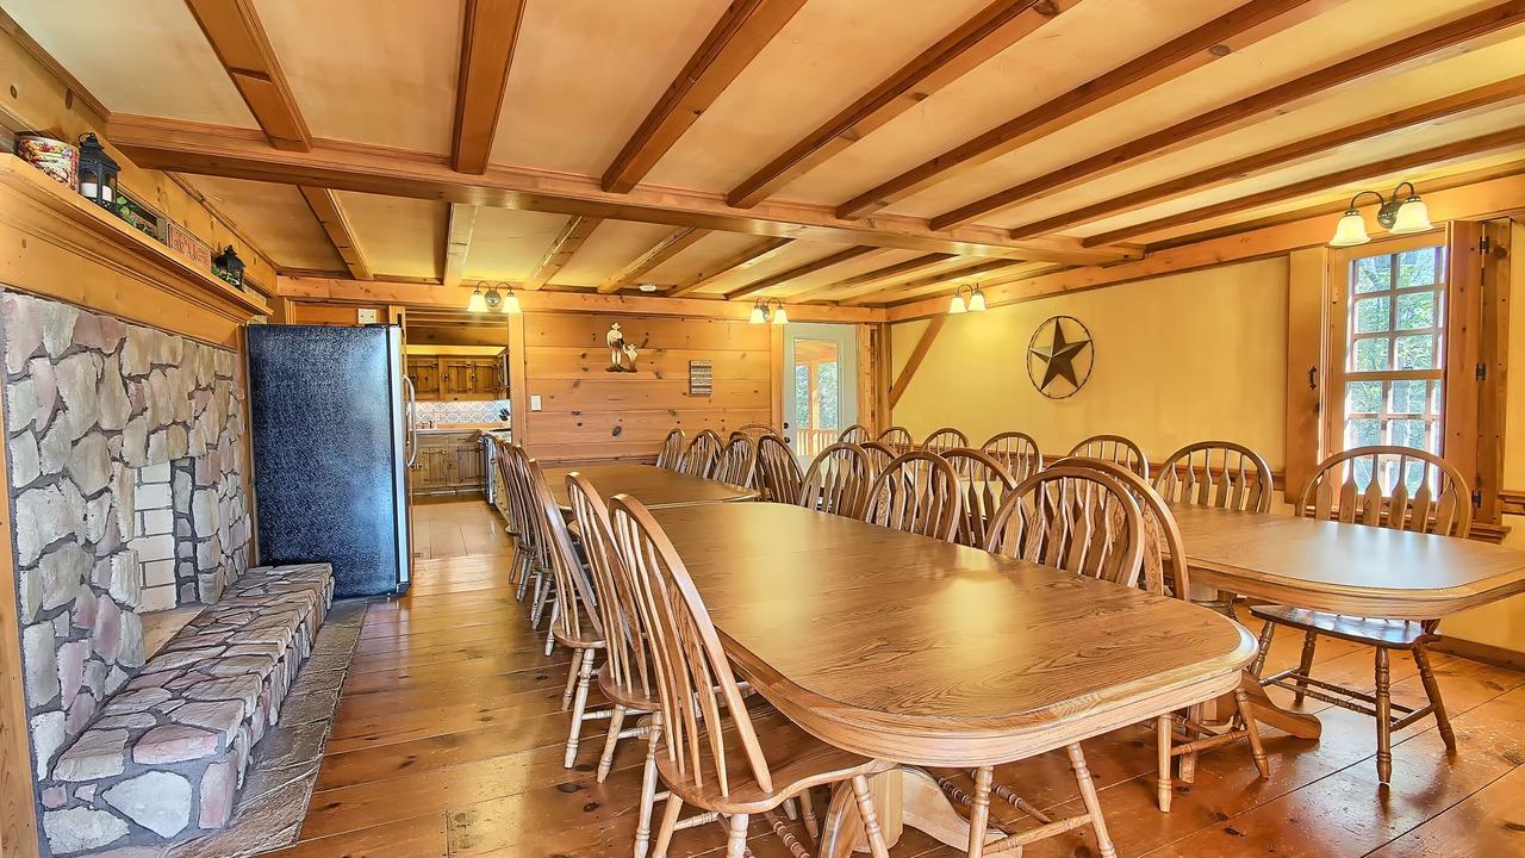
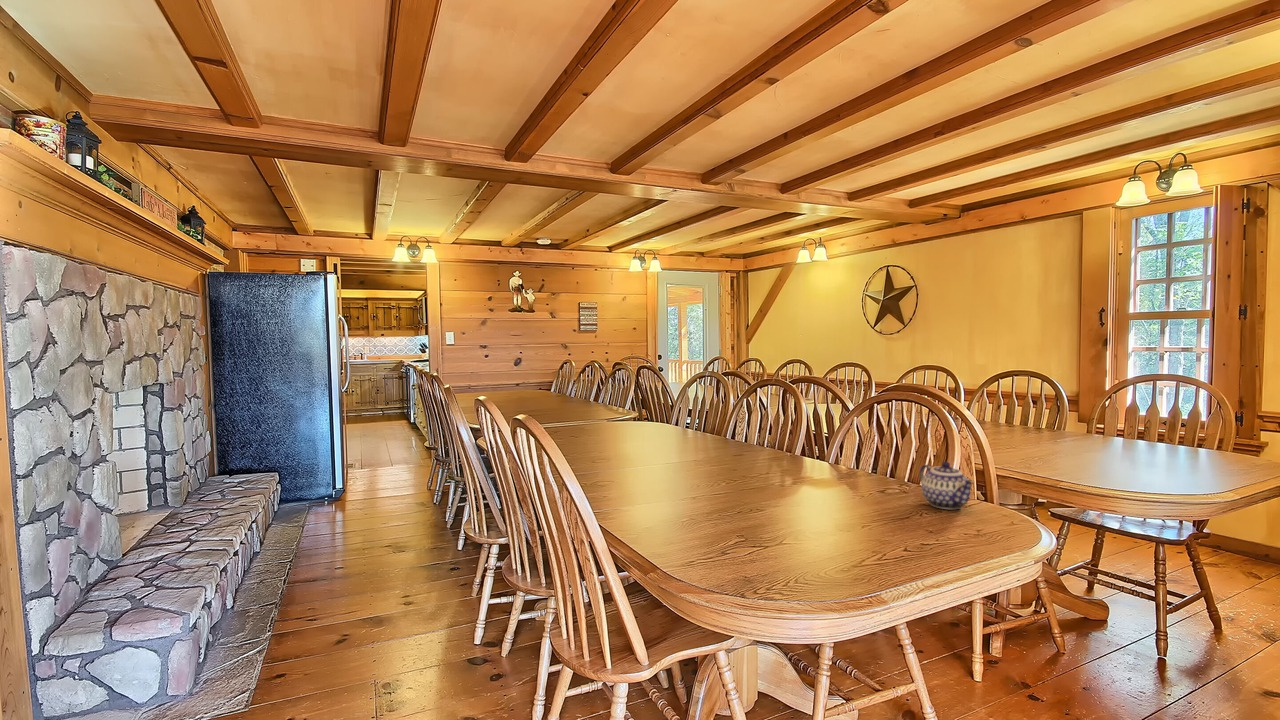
+ teapot (945, 483)
